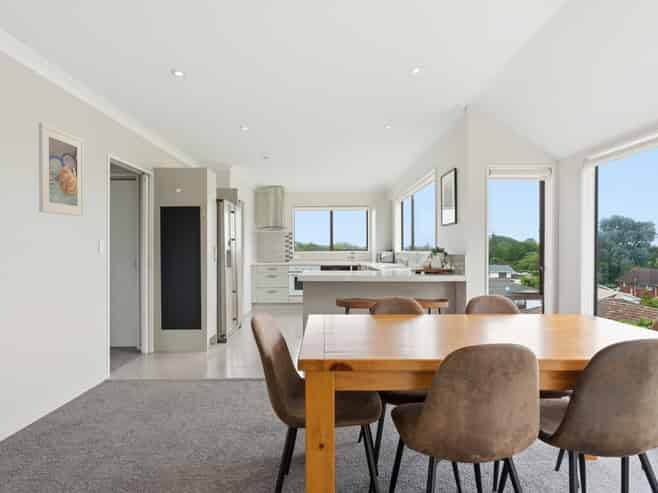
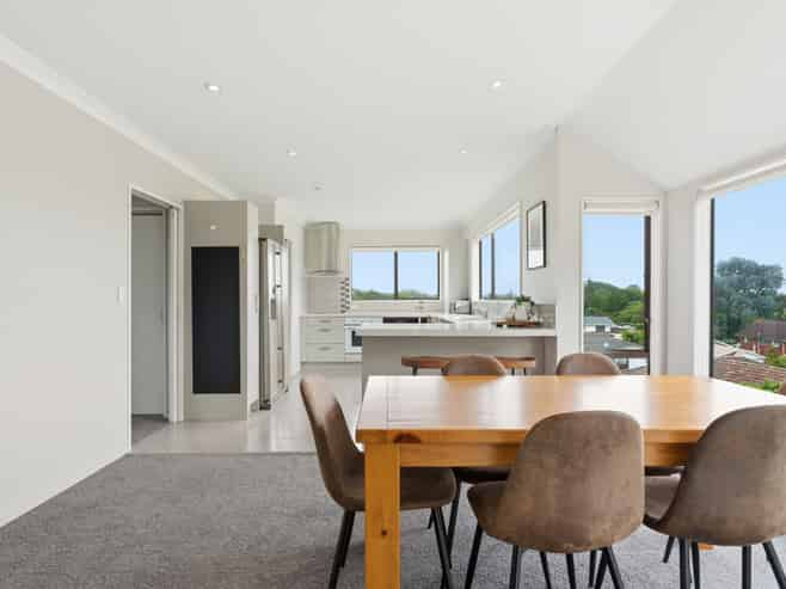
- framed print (63, 173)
